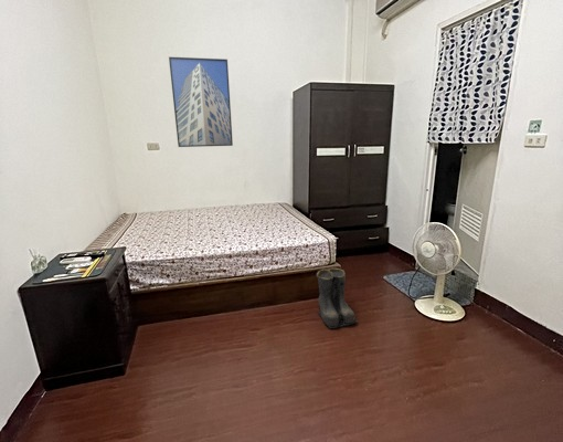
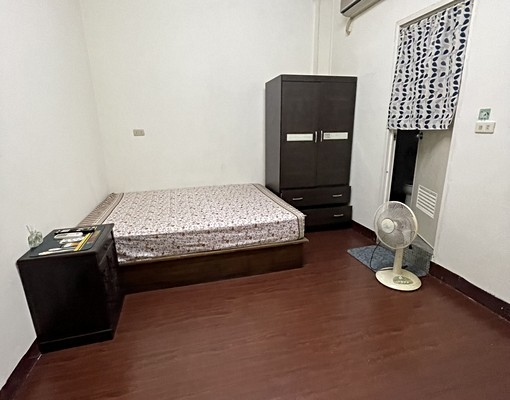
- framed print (202, 103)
- boots (334, 295)
